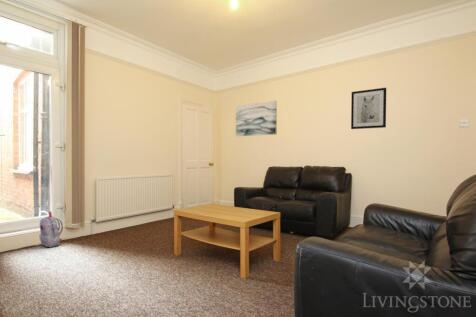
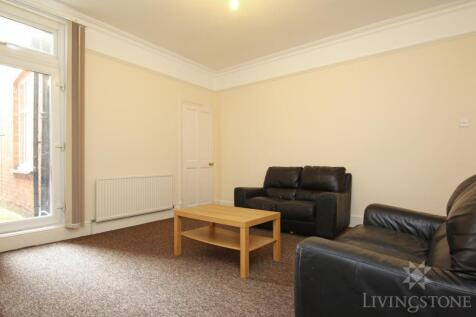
- wall art (255, 119)
- wall art (368, 109)
- backpack (51, 228)
